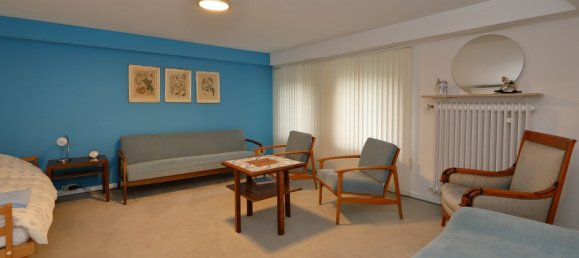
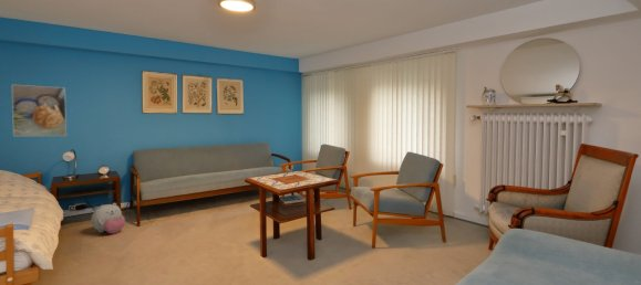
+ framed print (40, 110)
+ plush toy (108, 218)
